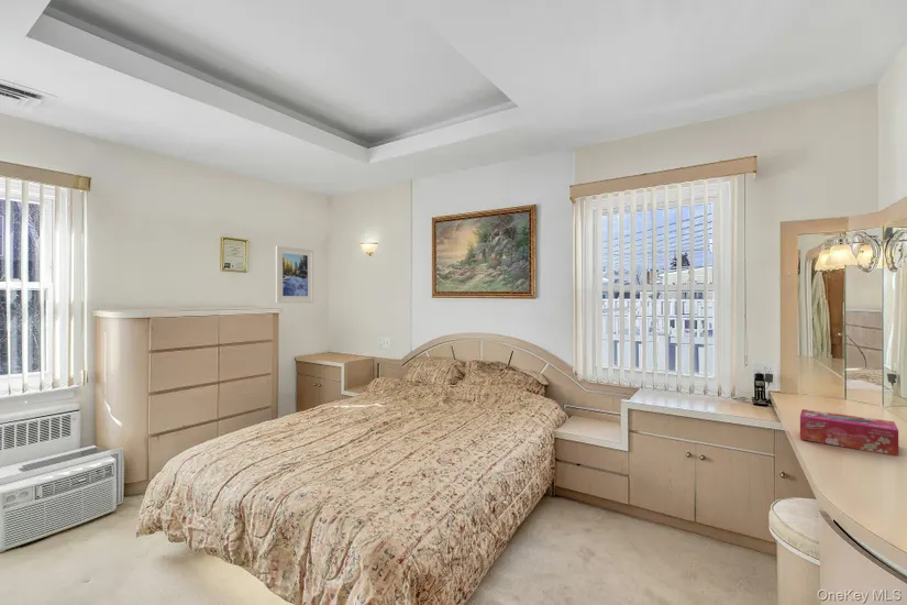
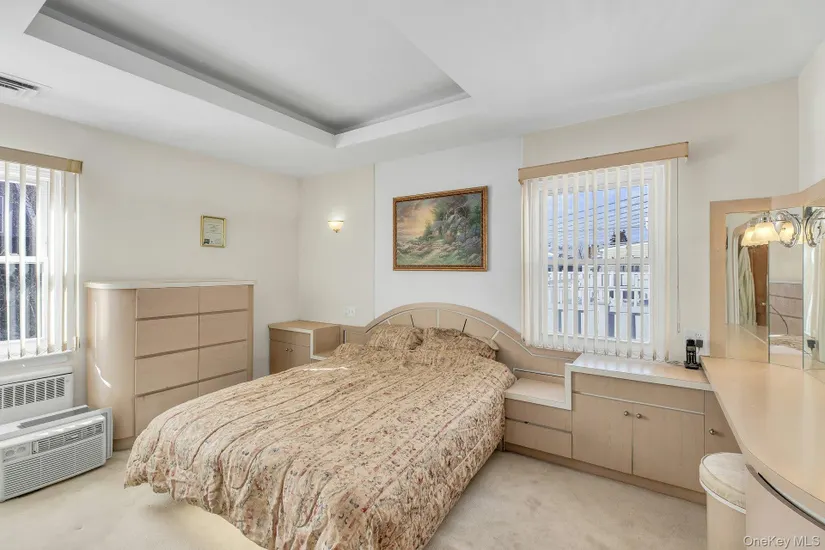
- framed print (295, 275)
- tissue box (845, 430)
